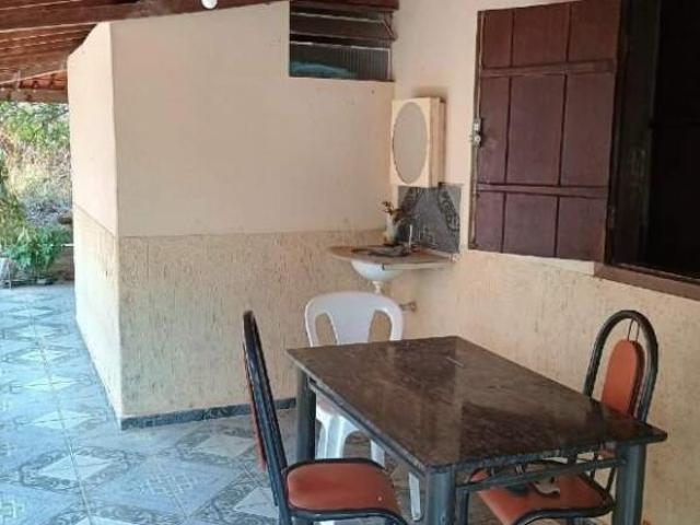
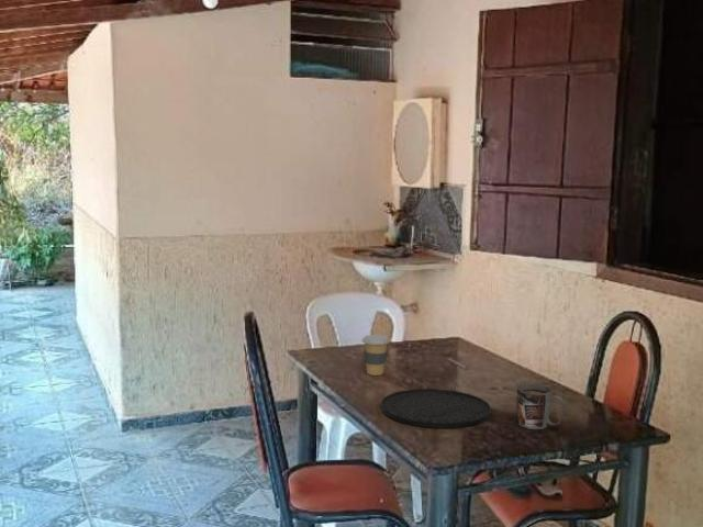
+ plate (435, 406)
+ coffee cup (375, 355)
+ mug (540, 407)
